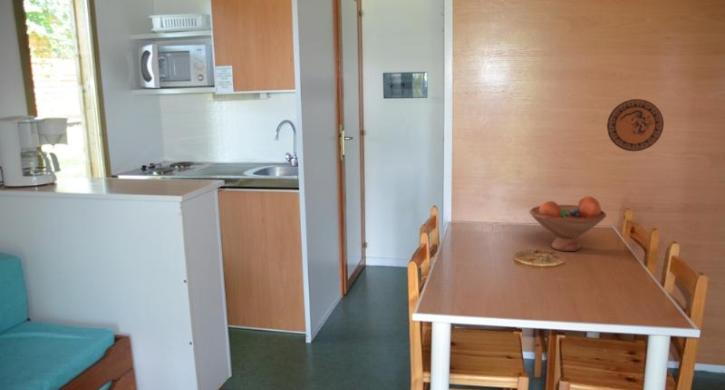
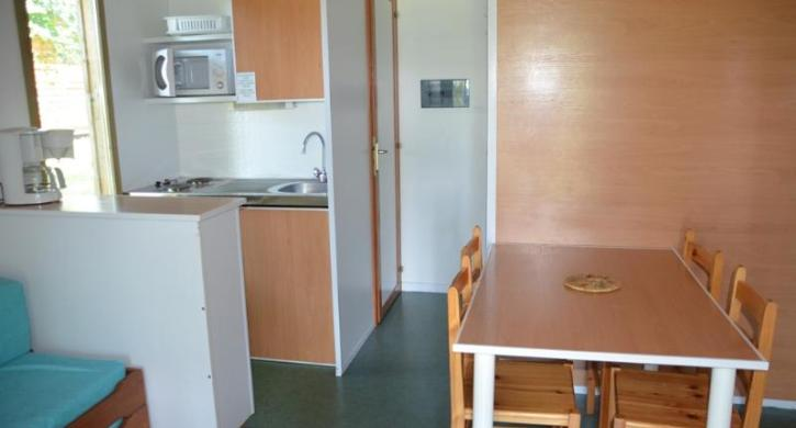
- fruit bowl (566, 222)
- decorative plate (634, 125)
